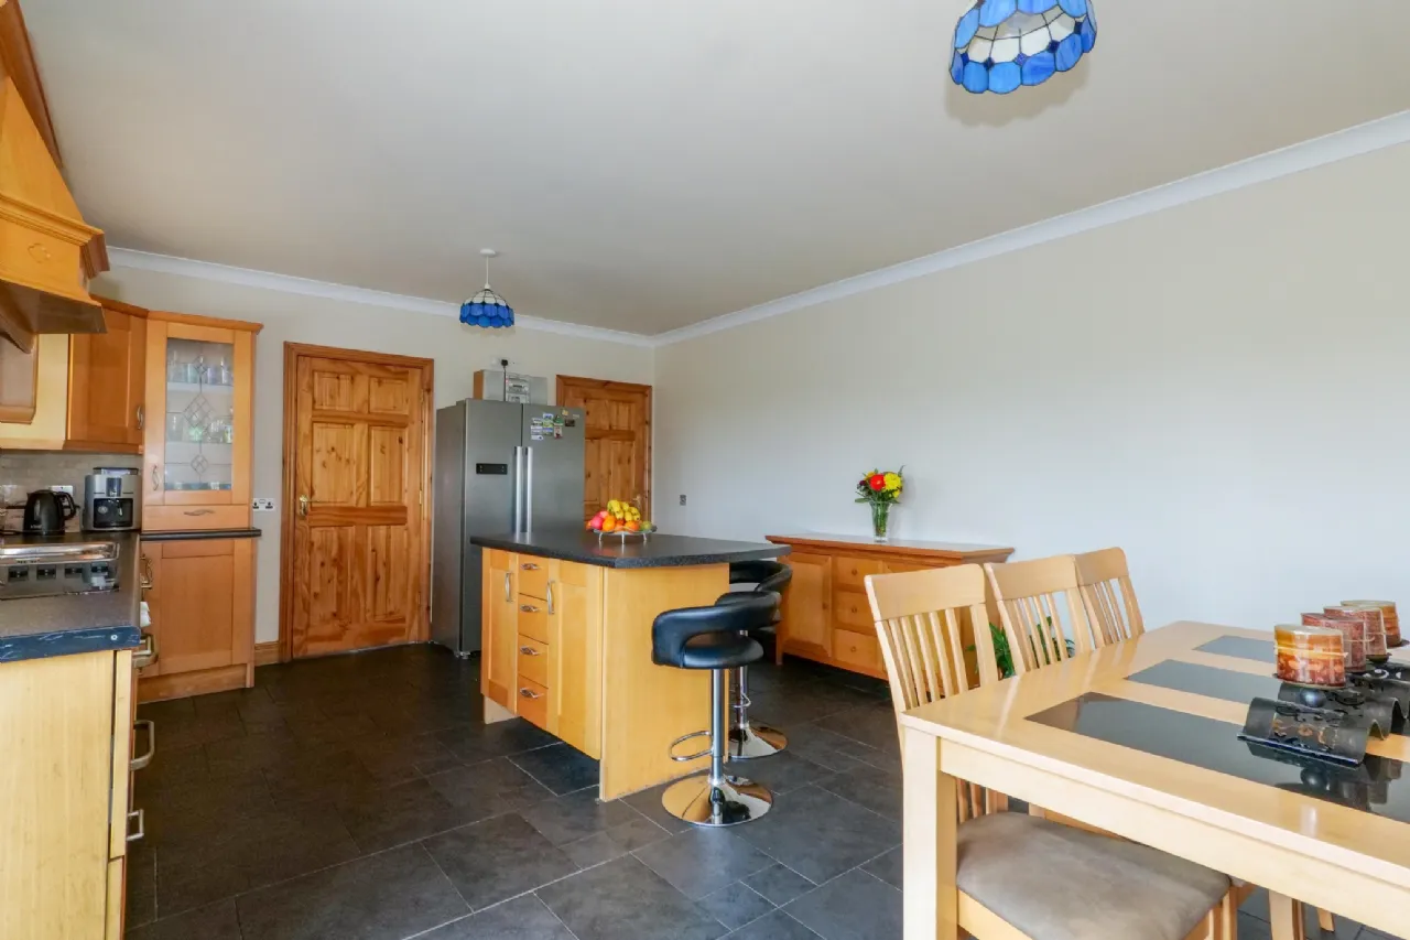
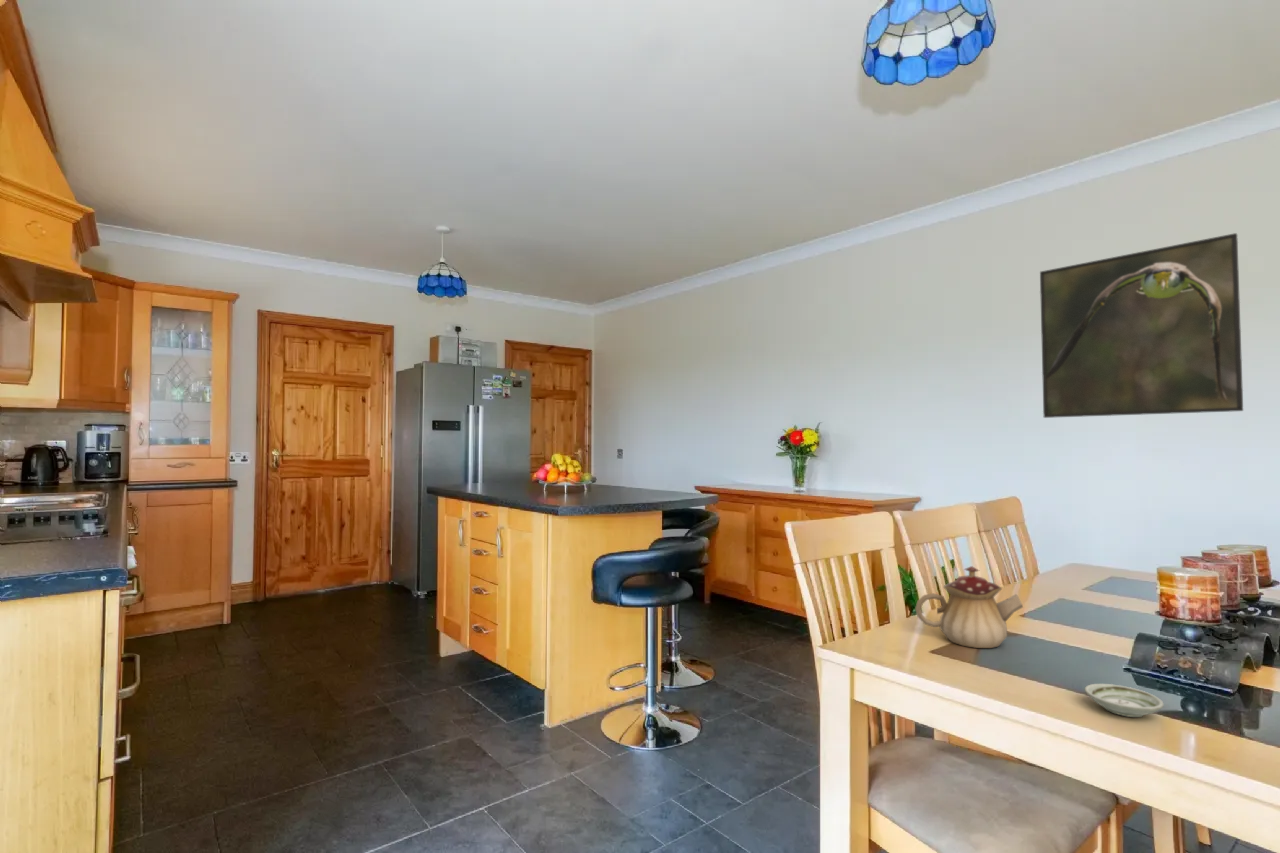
+ saucer (1123, 702)
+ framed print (1131, 334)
+ teapot (967, 603)
